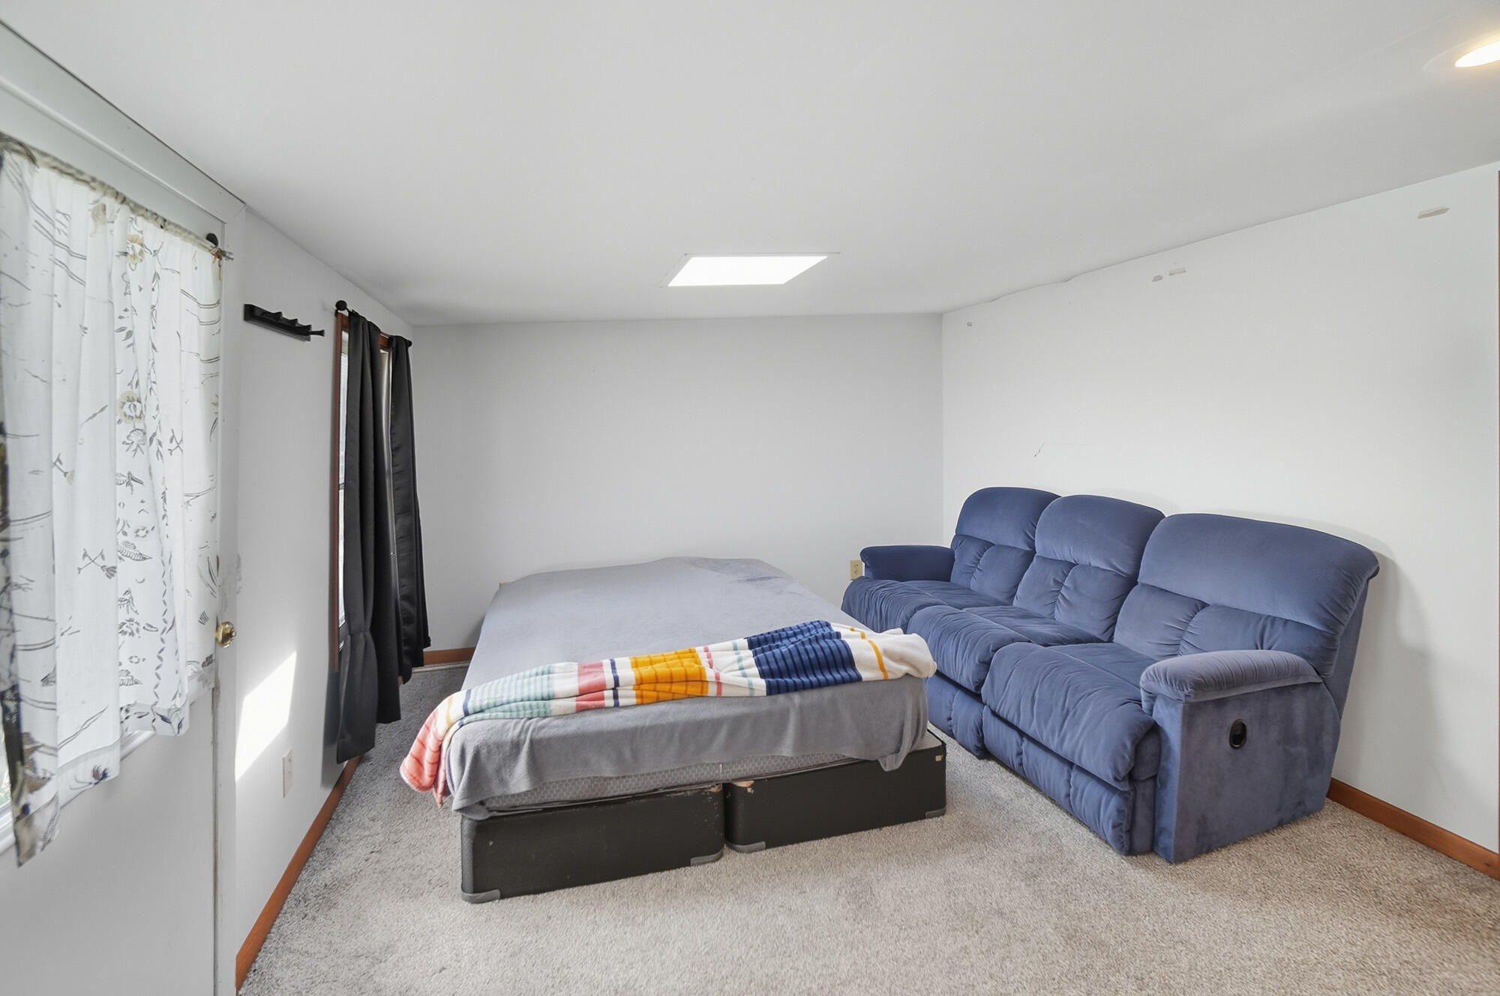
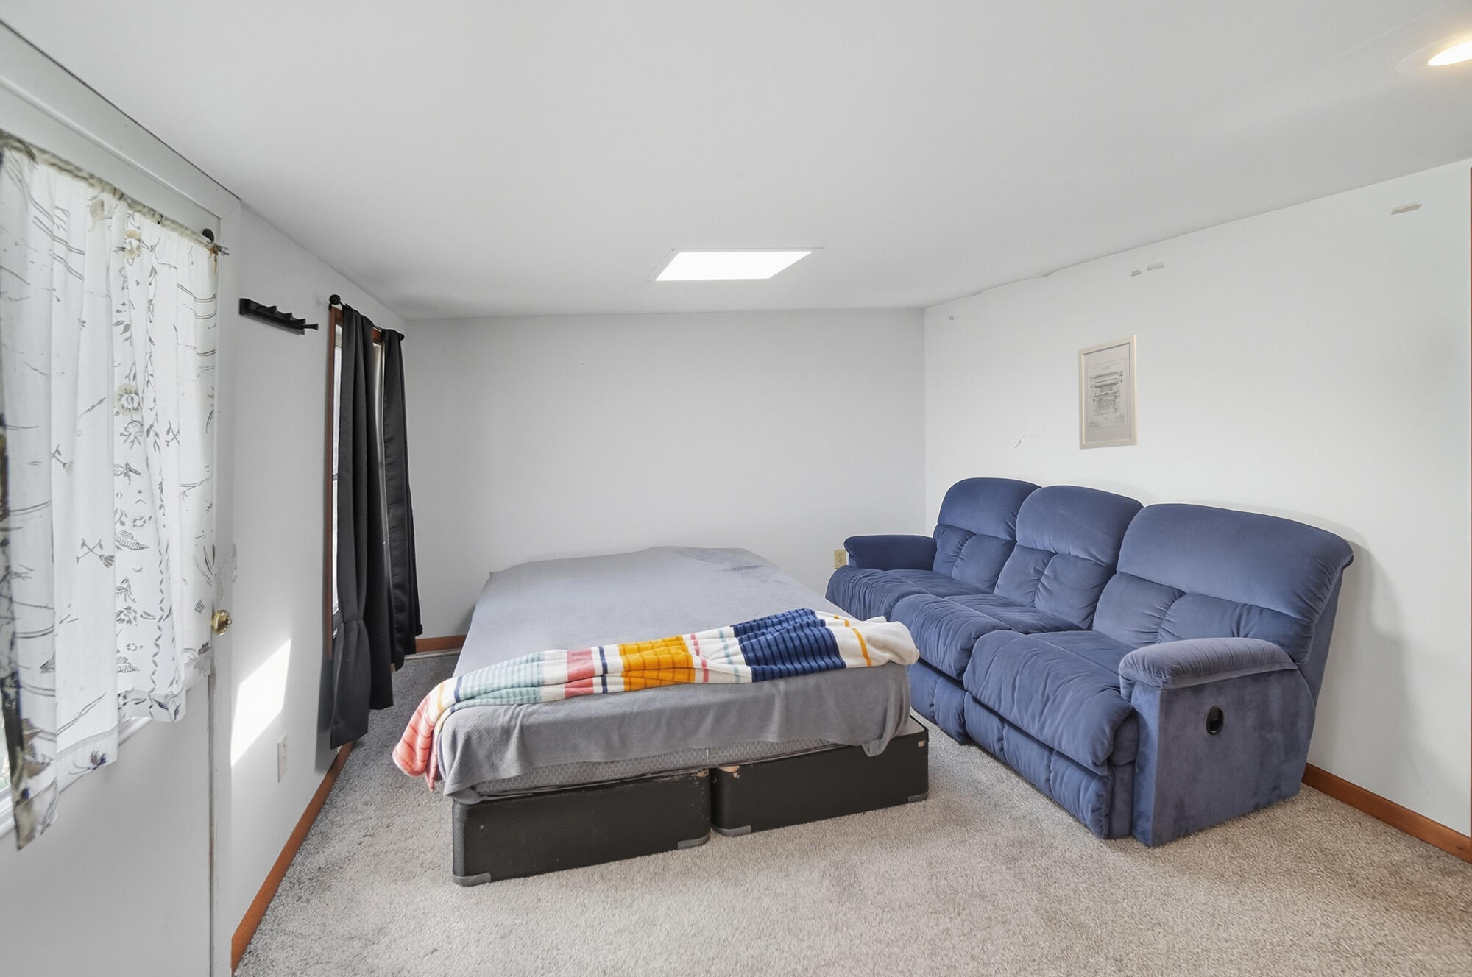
+ wall art (1107, 395)
